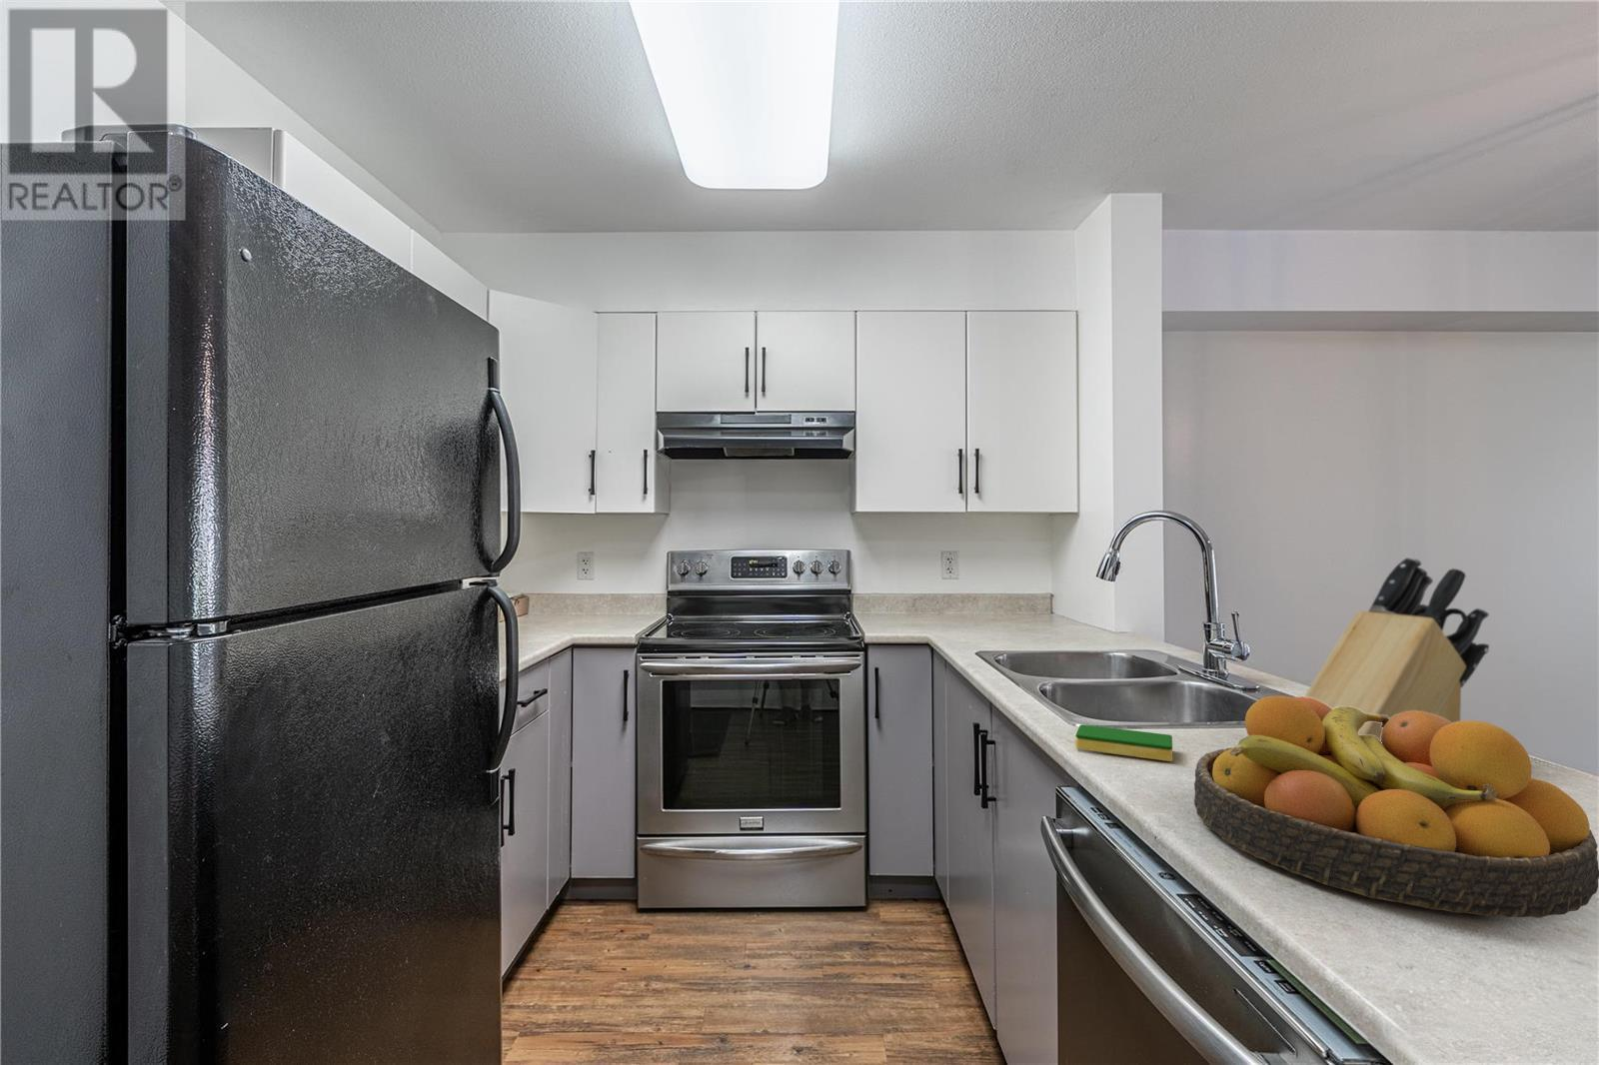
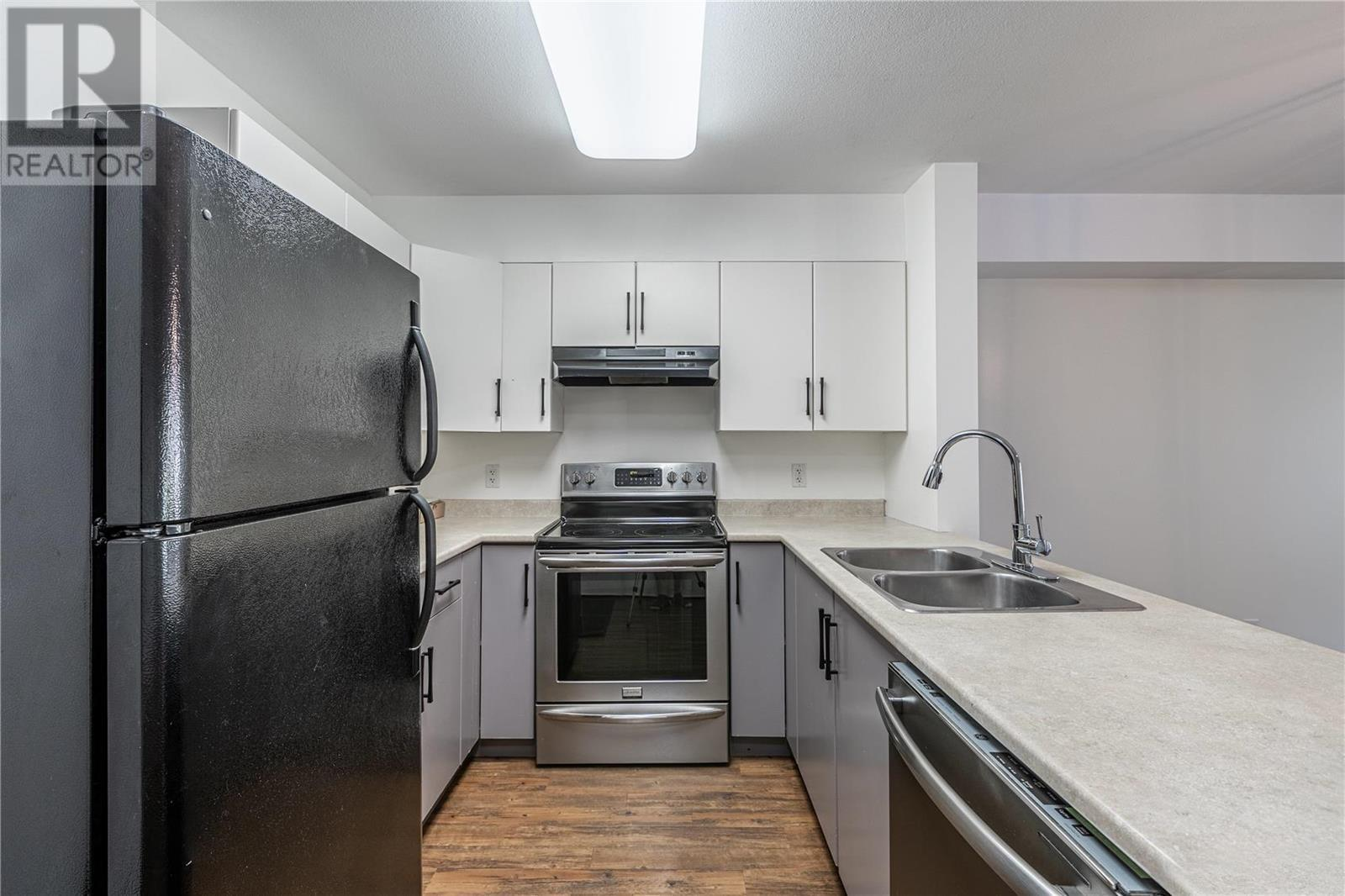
- dish sponge (1123, 742)
- fruit bowl (1368, 770)
- knife block (1389, 653)
